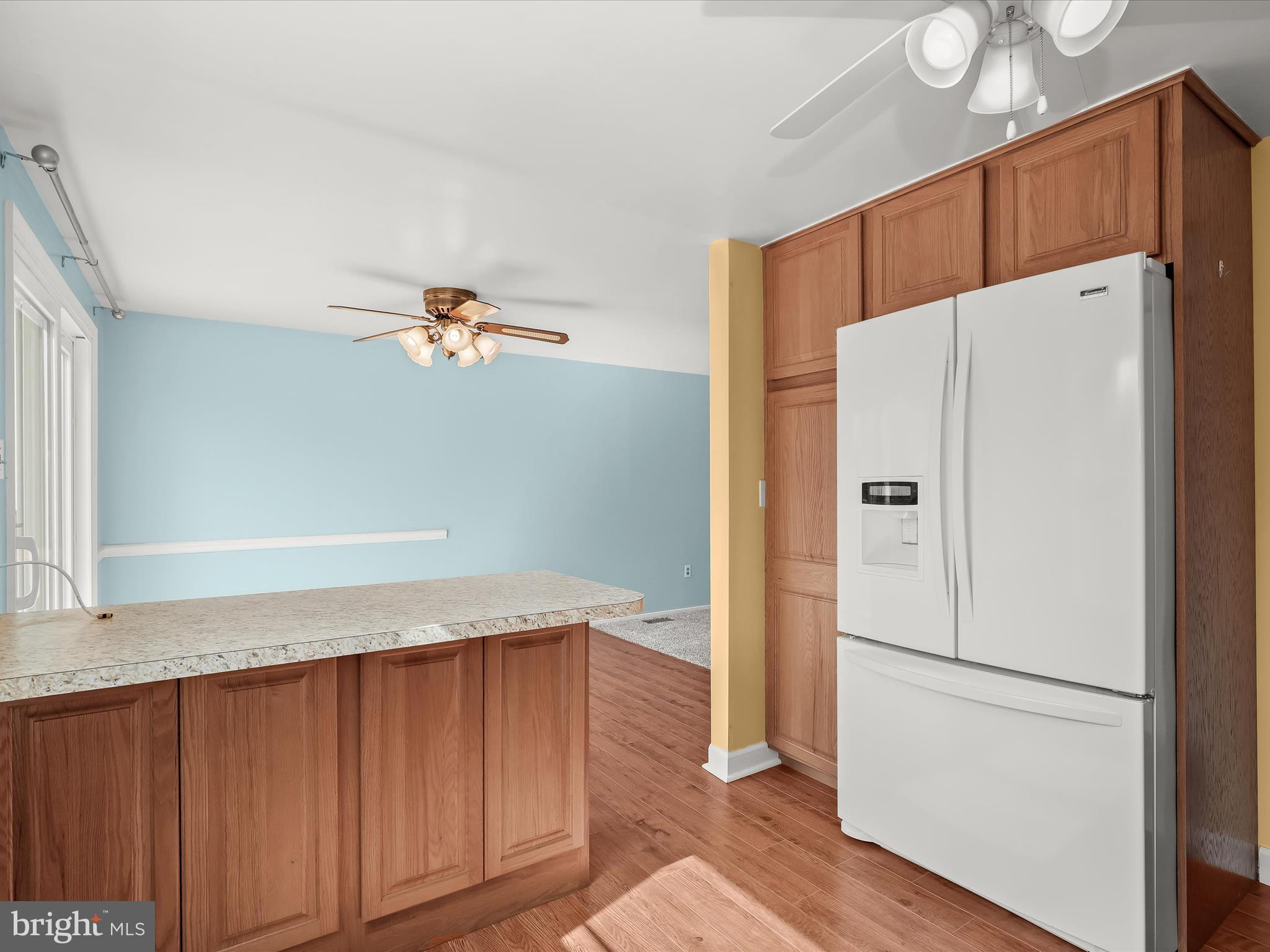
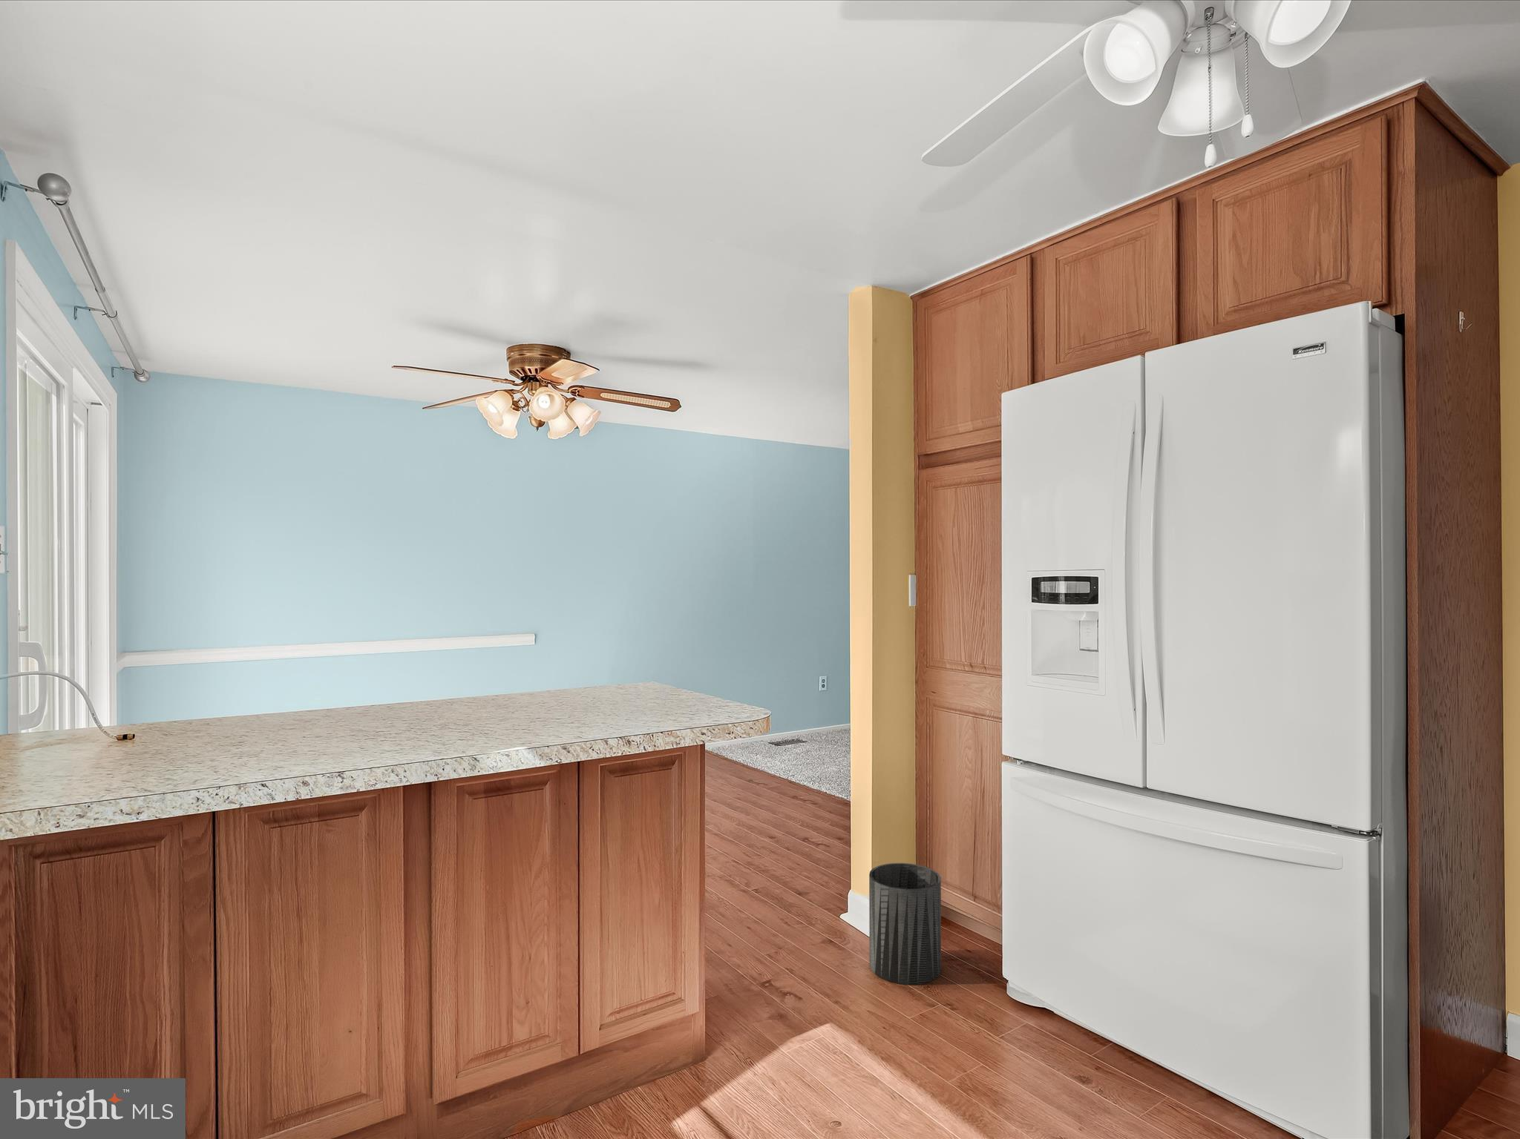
+ trash can (905, 921)
